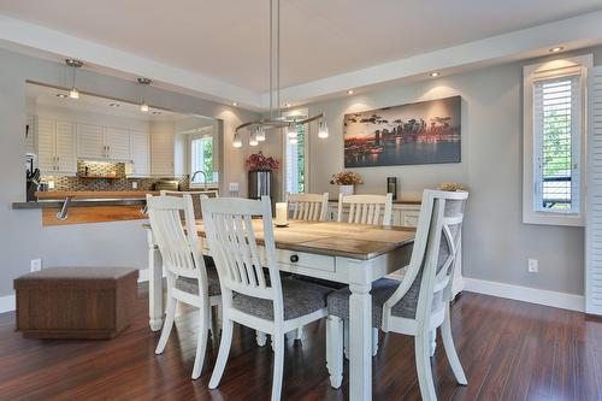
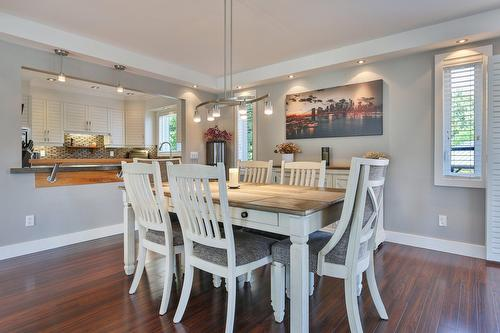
- bench (81, 300)
